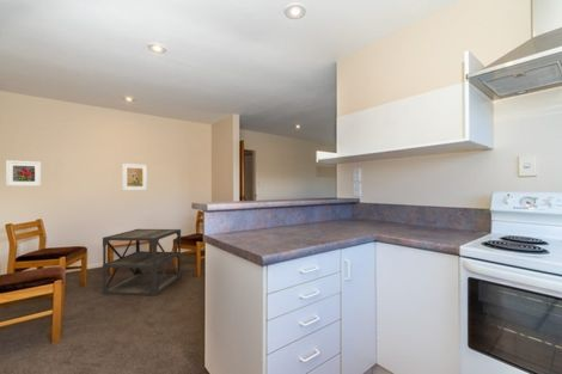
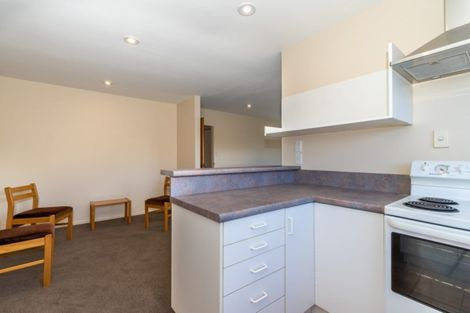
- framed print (24, 173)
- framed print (134, 177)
- side table (145, 258)
